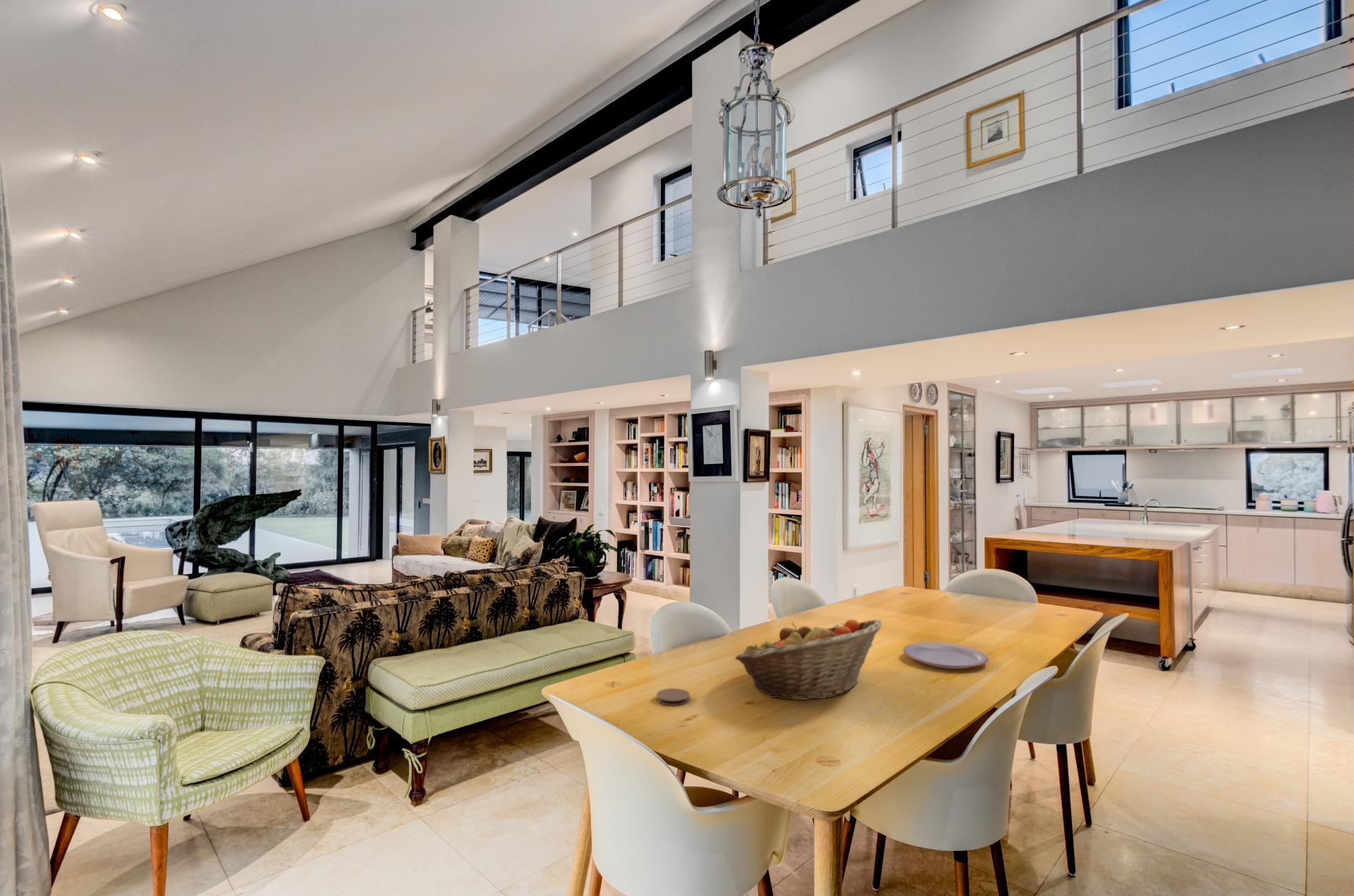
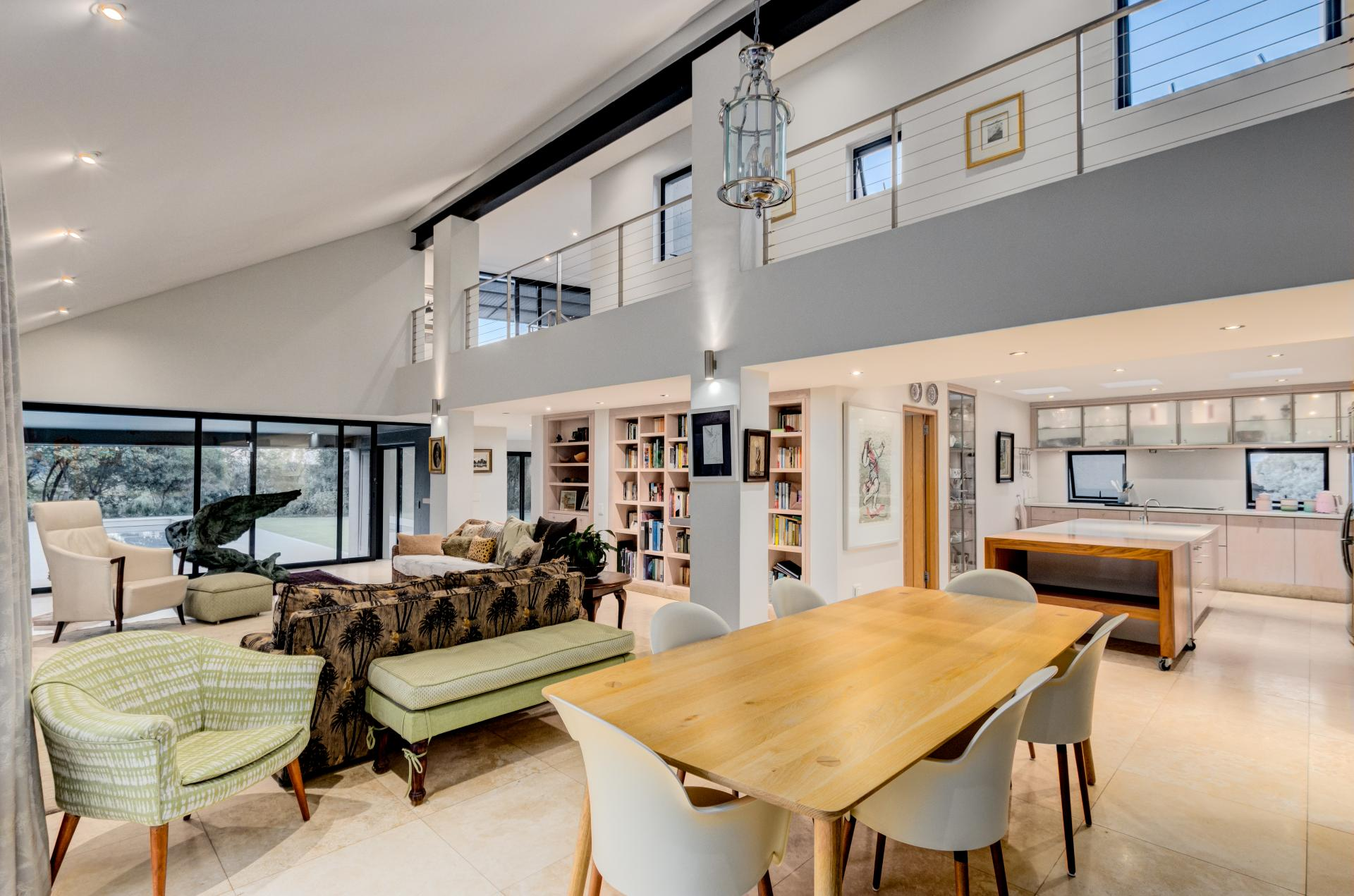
- fruit basket (810, 651)
- coaster (673, 696)
- plate (944, 656)
